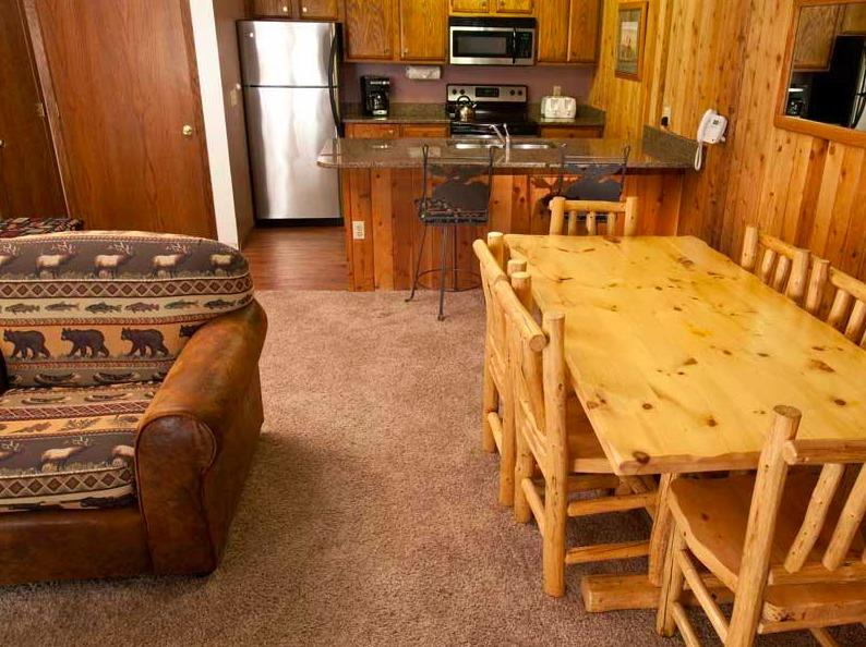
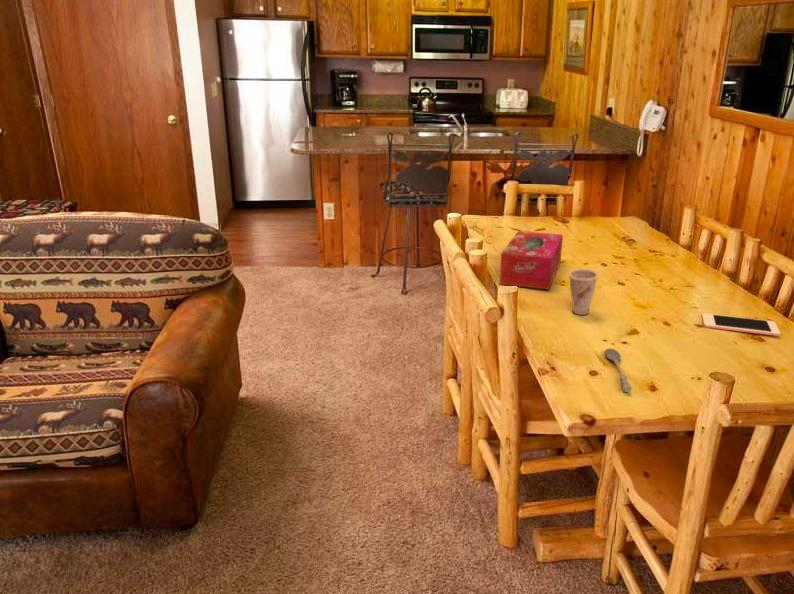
+ cup (581, 293)
+ tissue box (532, 258)
+ soupspoon (618, 367)
+ cell phone (739, 324)
